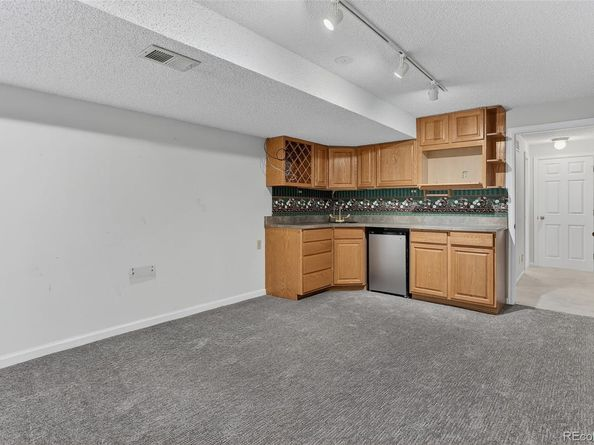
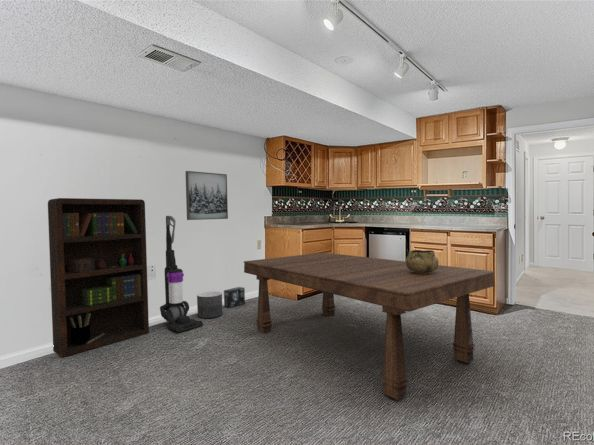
+ decorative bowl (421, 261)
+ box (234, 297)
+ bookcase (101, 270)
+ vacuum cleaner (177, 270)
+ wall art (207, 196)
+ planter (209, 304)
+ dining table (352, 298)
